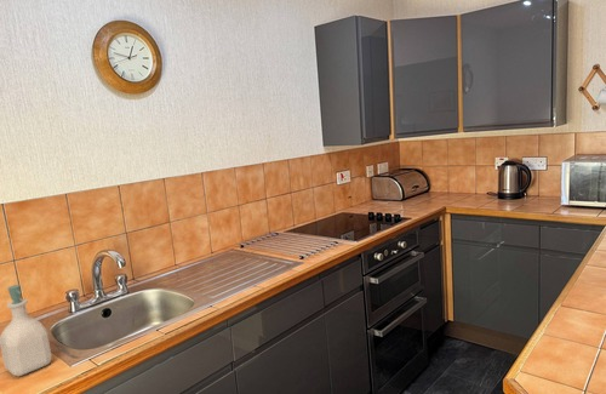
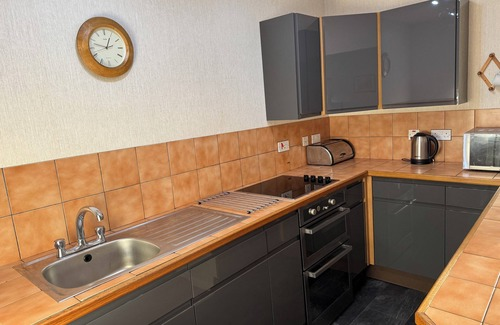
- soap bottle (22, 326)
